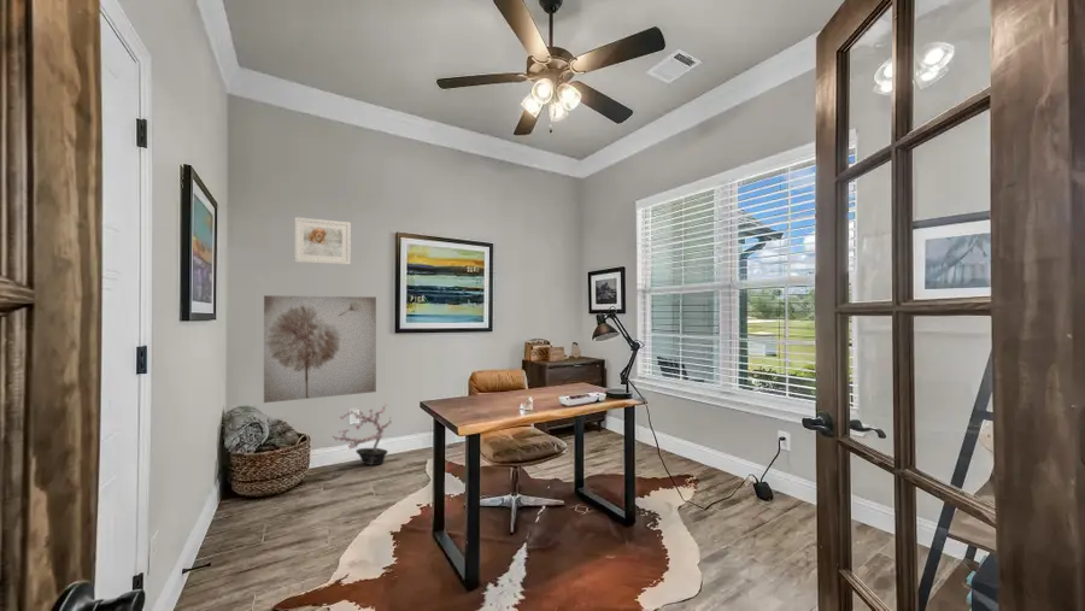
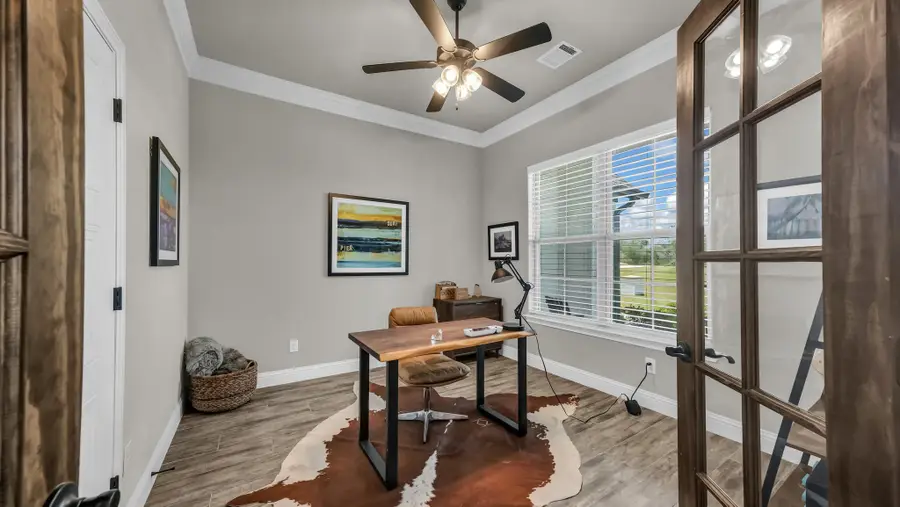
- wall art (323, 346)
- potted plant (360, 439)
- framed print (323, 241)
